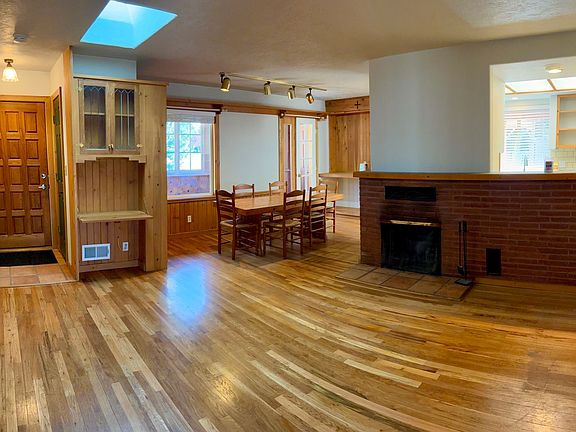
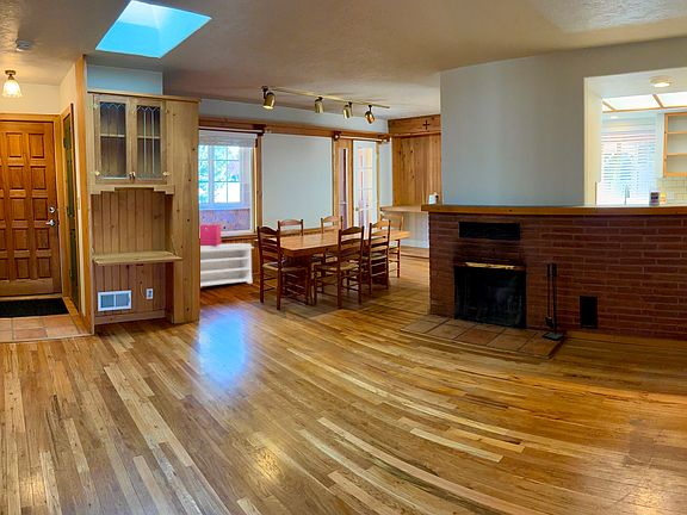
+ storage bin (209, 235)
+ bench (217, 265)
